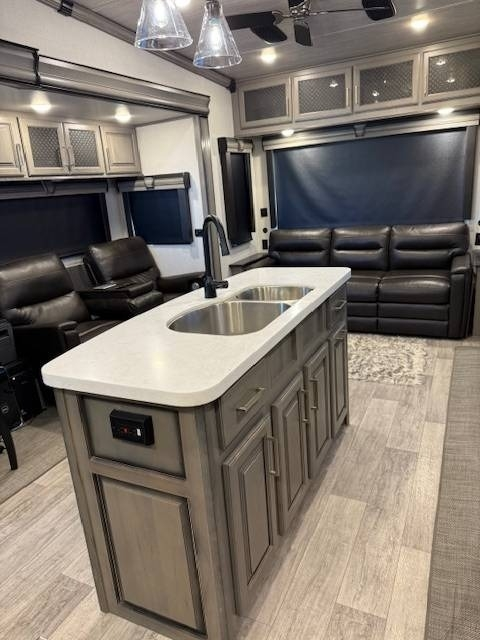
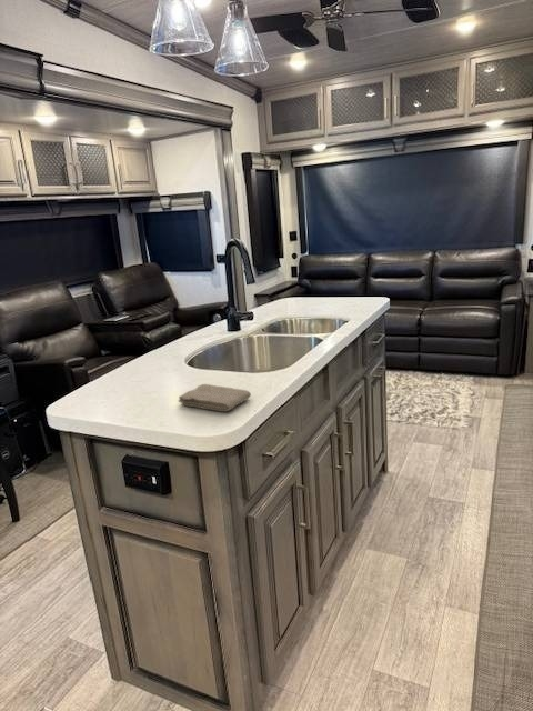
+ washcloth (213, 395)
